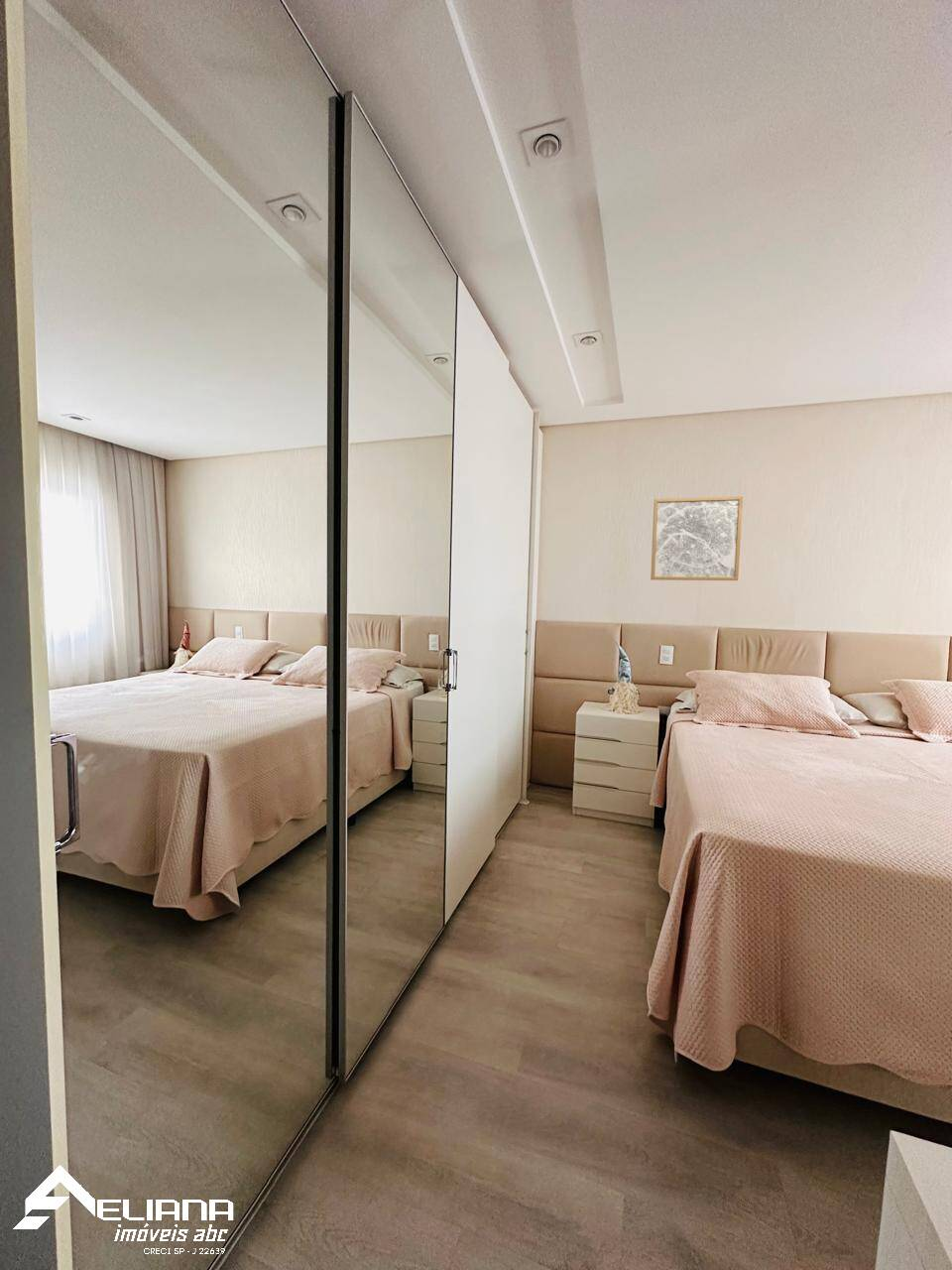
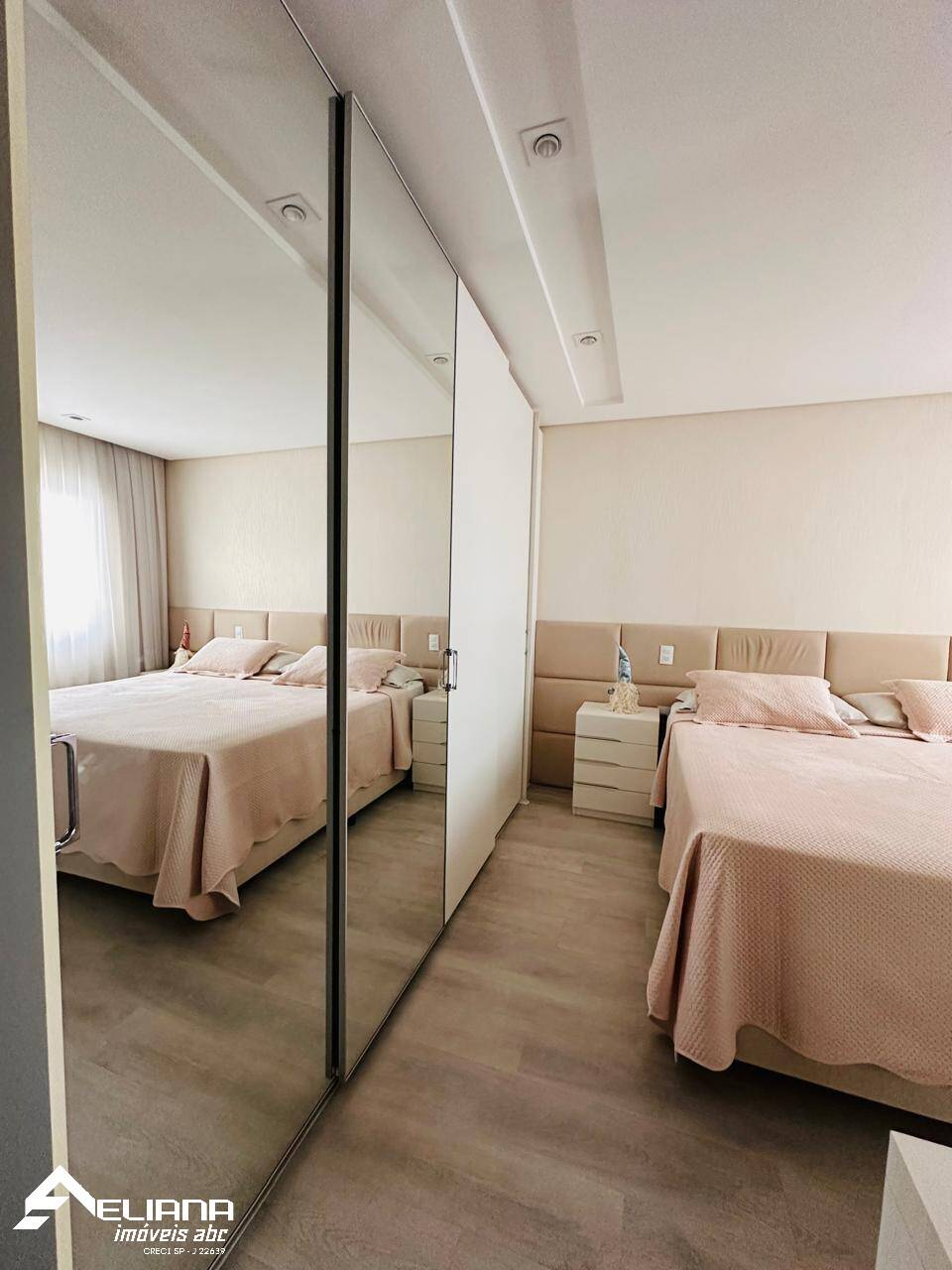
- wall art (695, 539)
